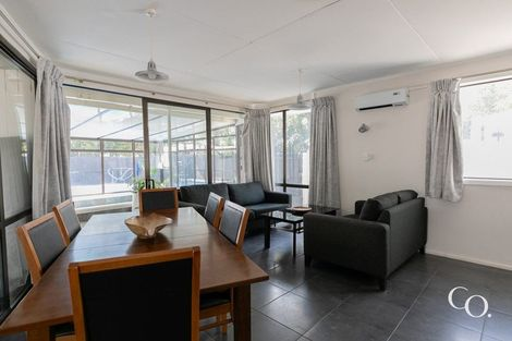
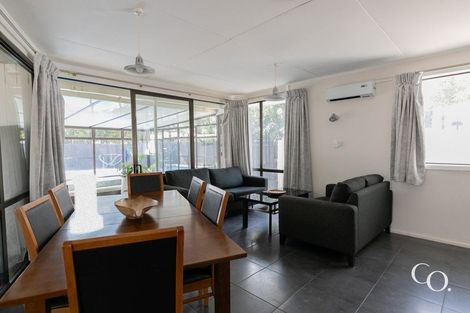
+ vase (86, 201)
